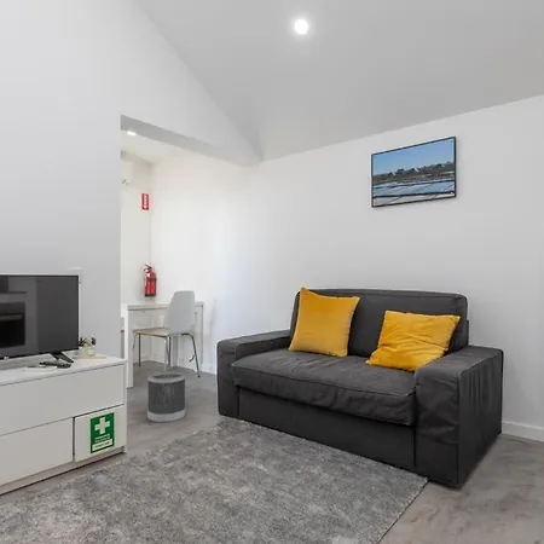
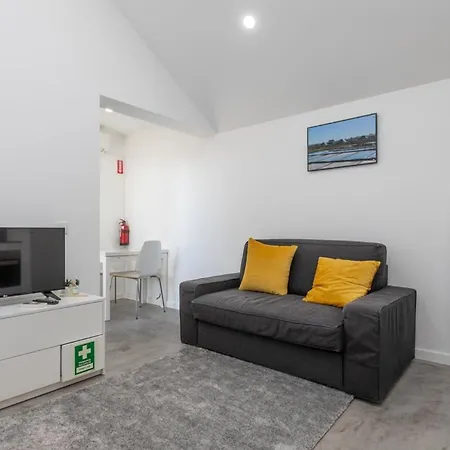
- wastebasket (166, 395)
